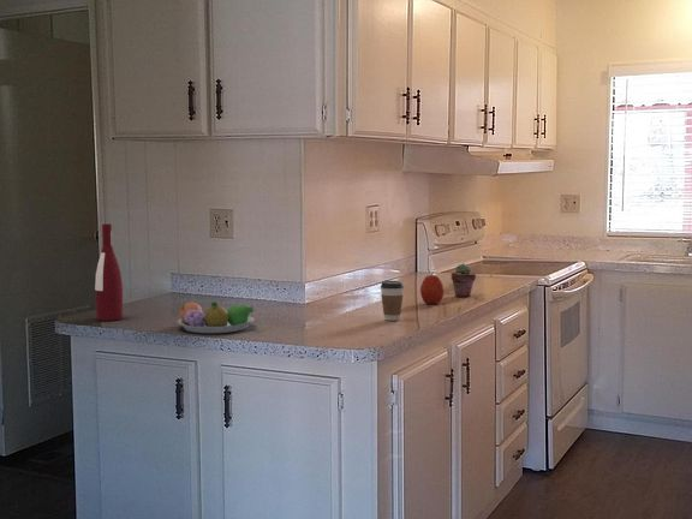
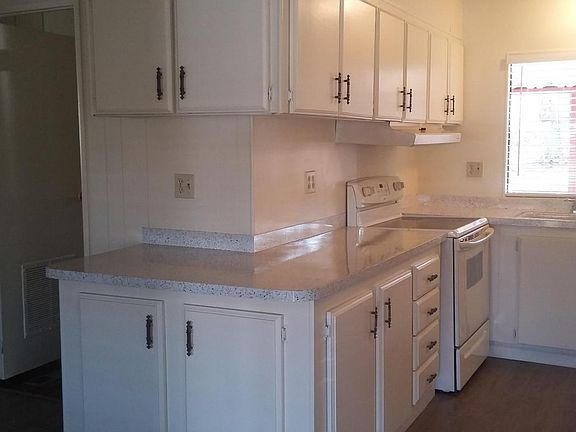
- potted succulent (463, 279)
- apple (431, 288)
- fruit bowl (217, 312)
- alcohol (108, 272)
- coffee cup (392, 300)
